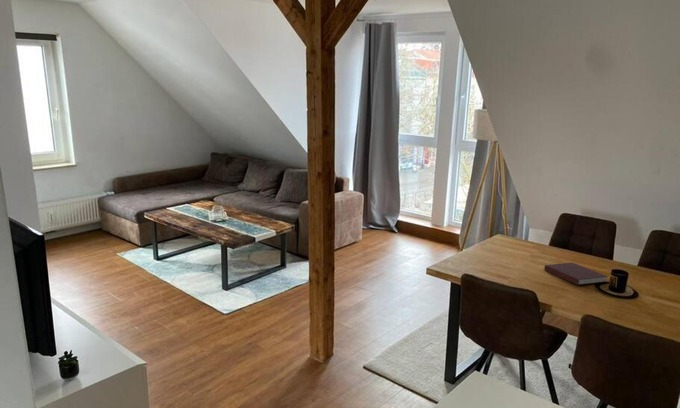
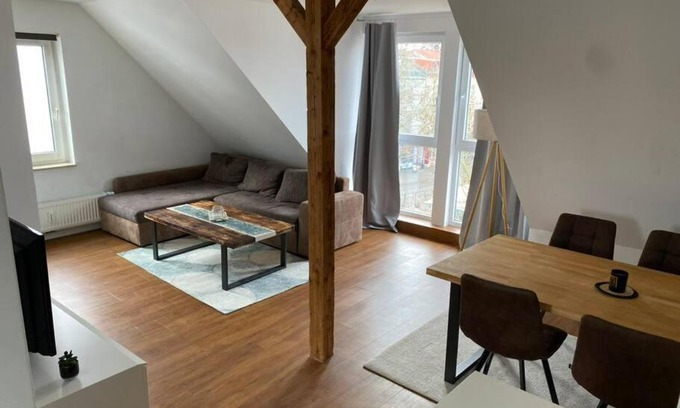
- notebook (574, 273)
